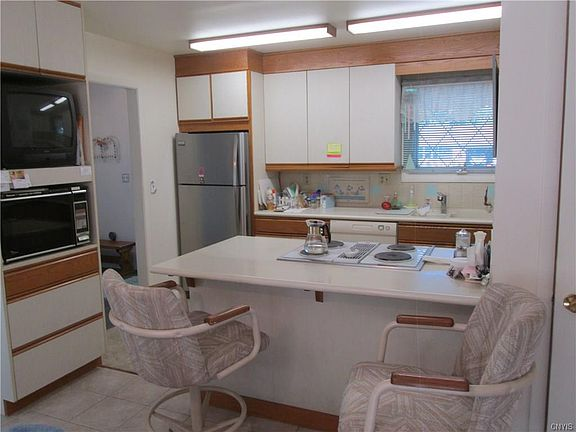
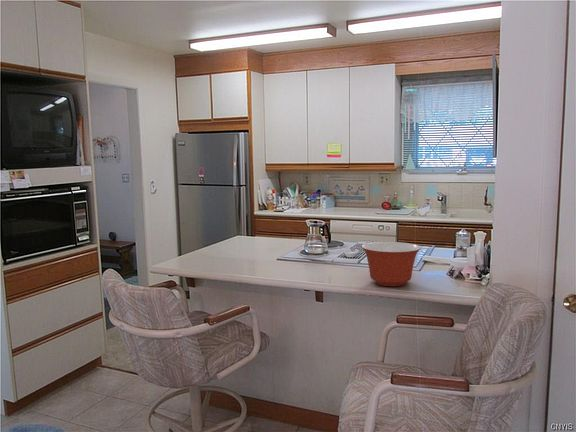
+ mixing bowl (390, 264)
